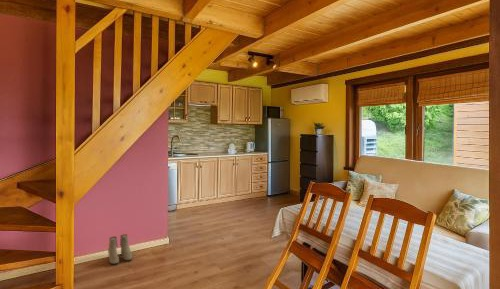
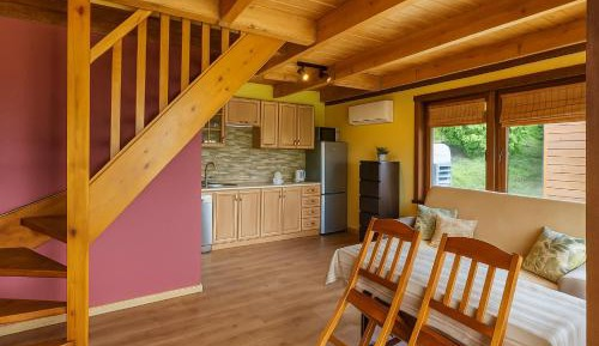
- boots (121, 248)
